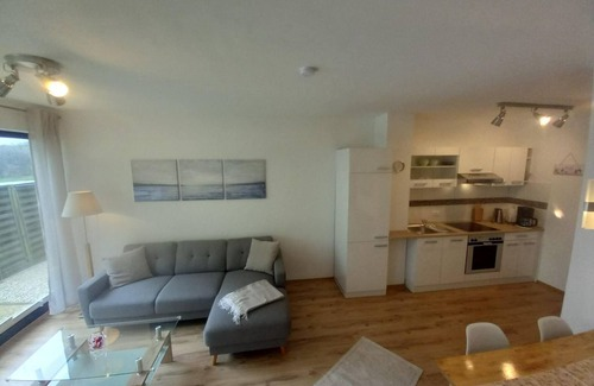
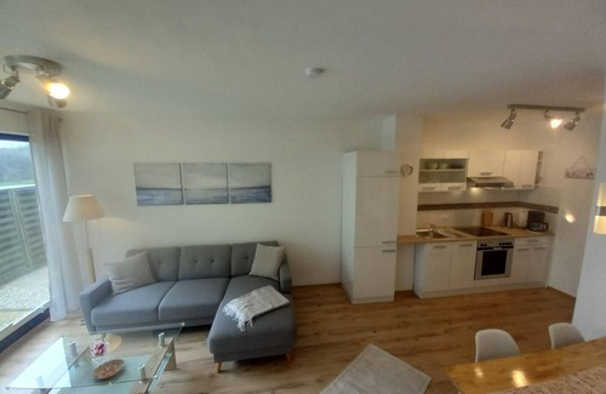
+ bowl (109, 371)
